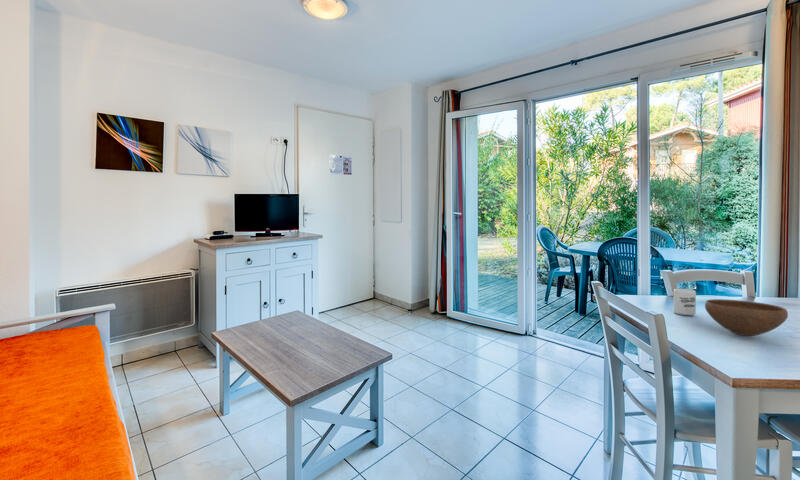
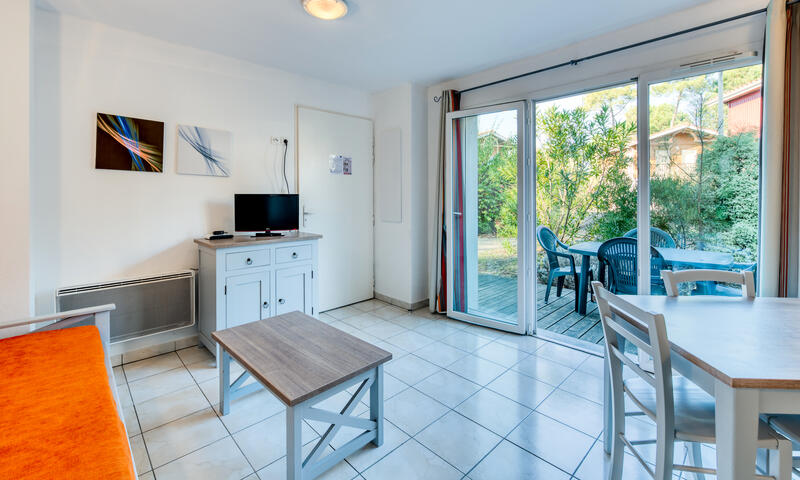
- bowl (743, 320)
- cup (684, 301)
